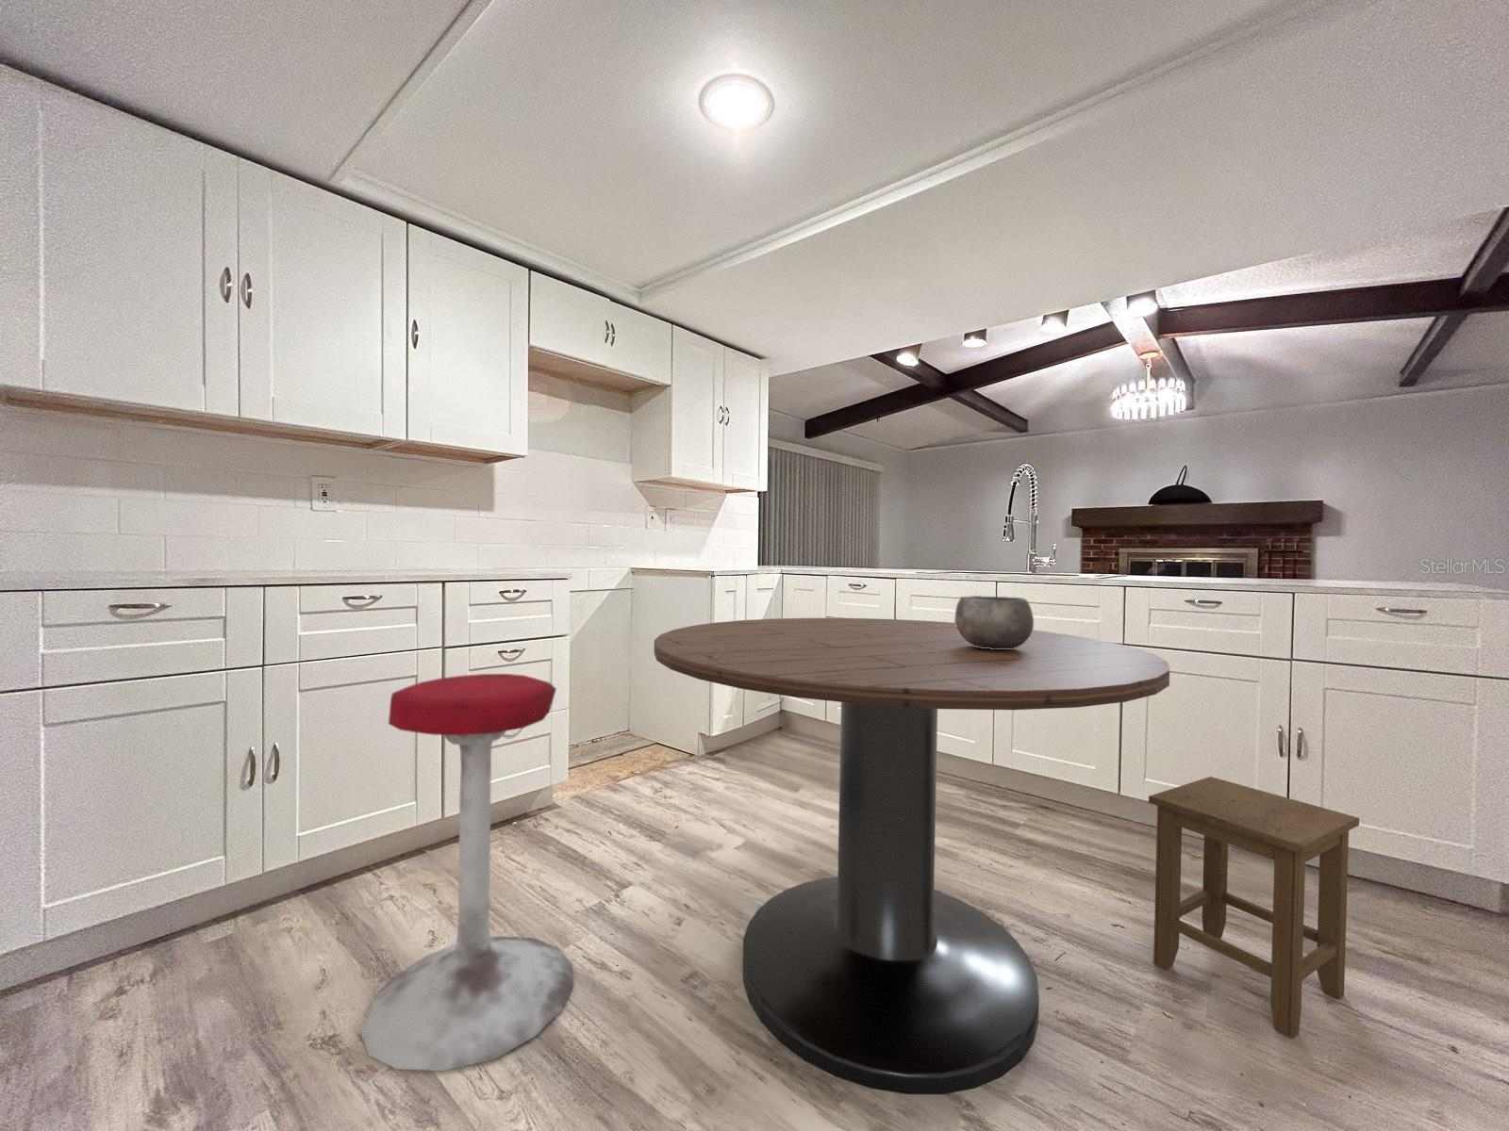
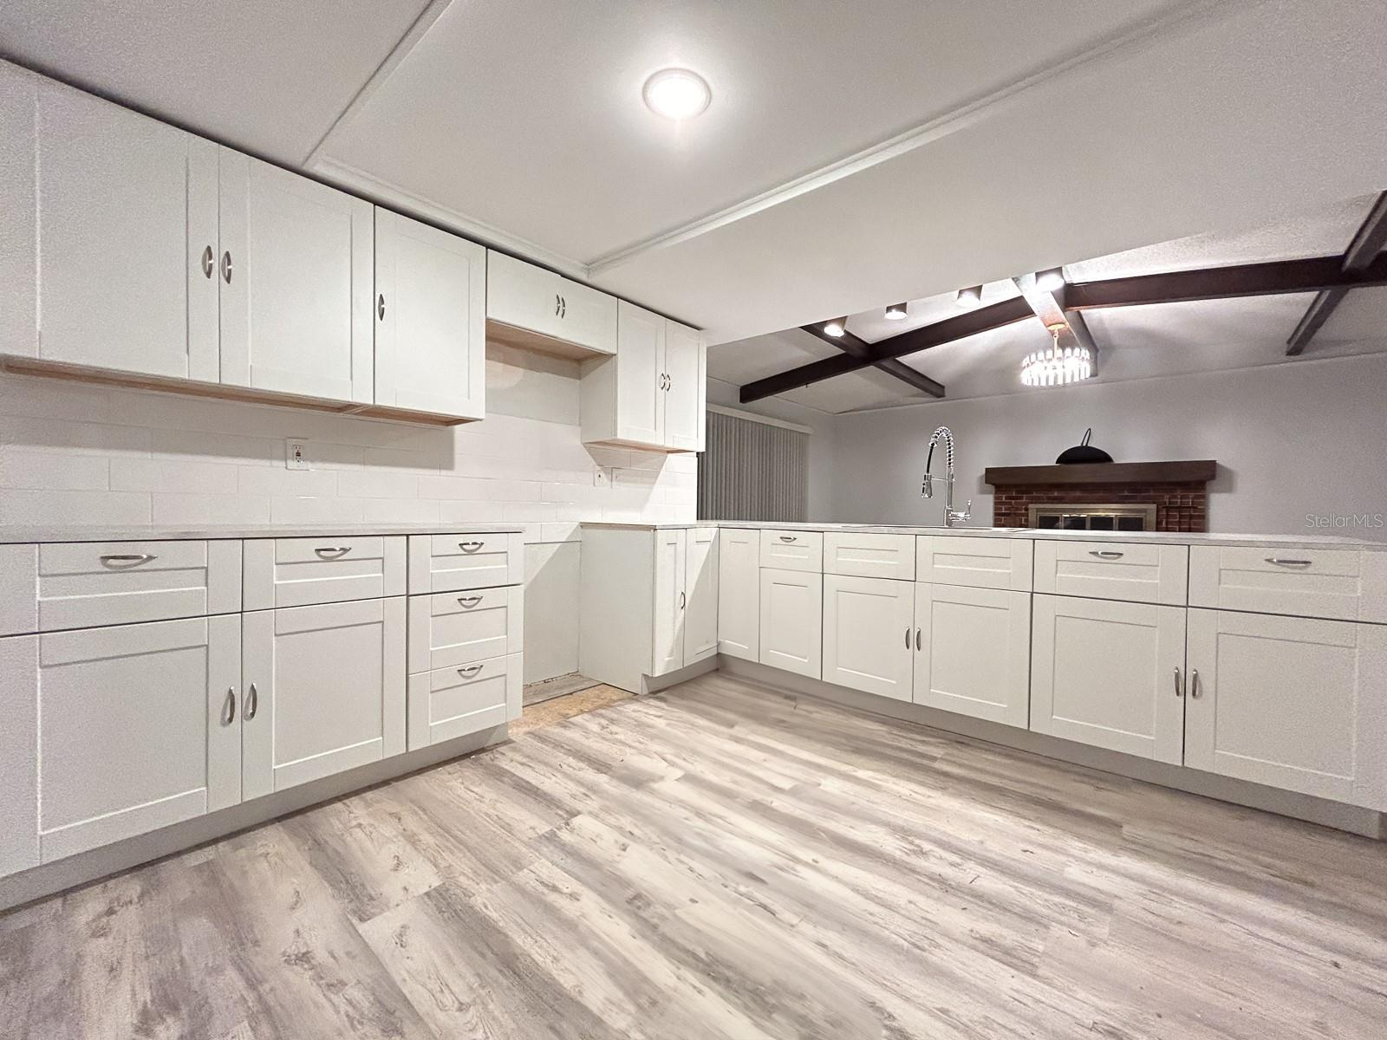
- stool (1243, 899)
- bowl (993, 621)
- dining table (885, 807)
- stool (476, 841)
